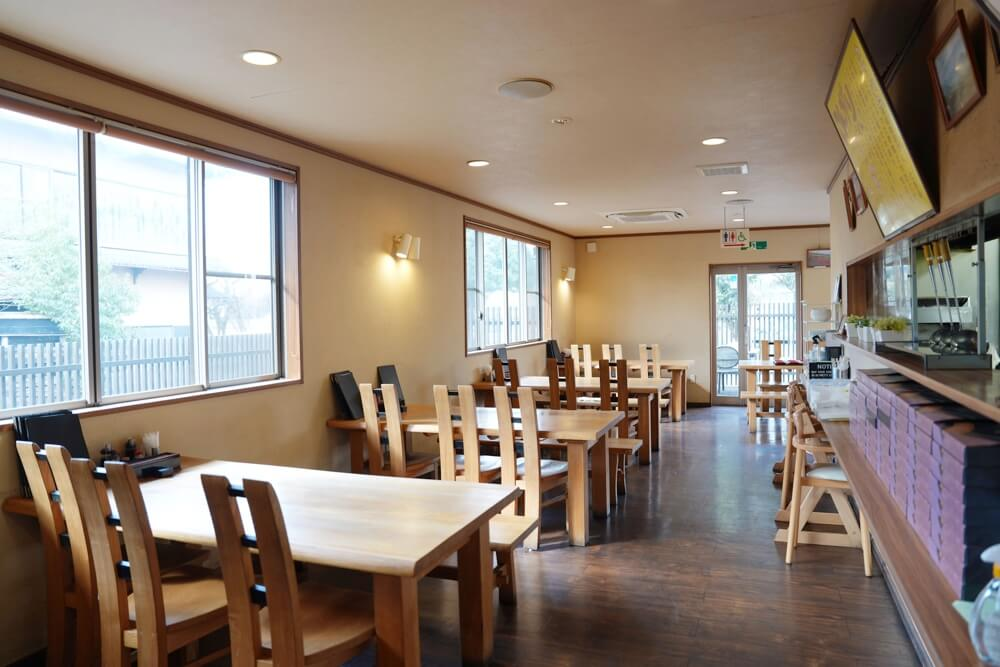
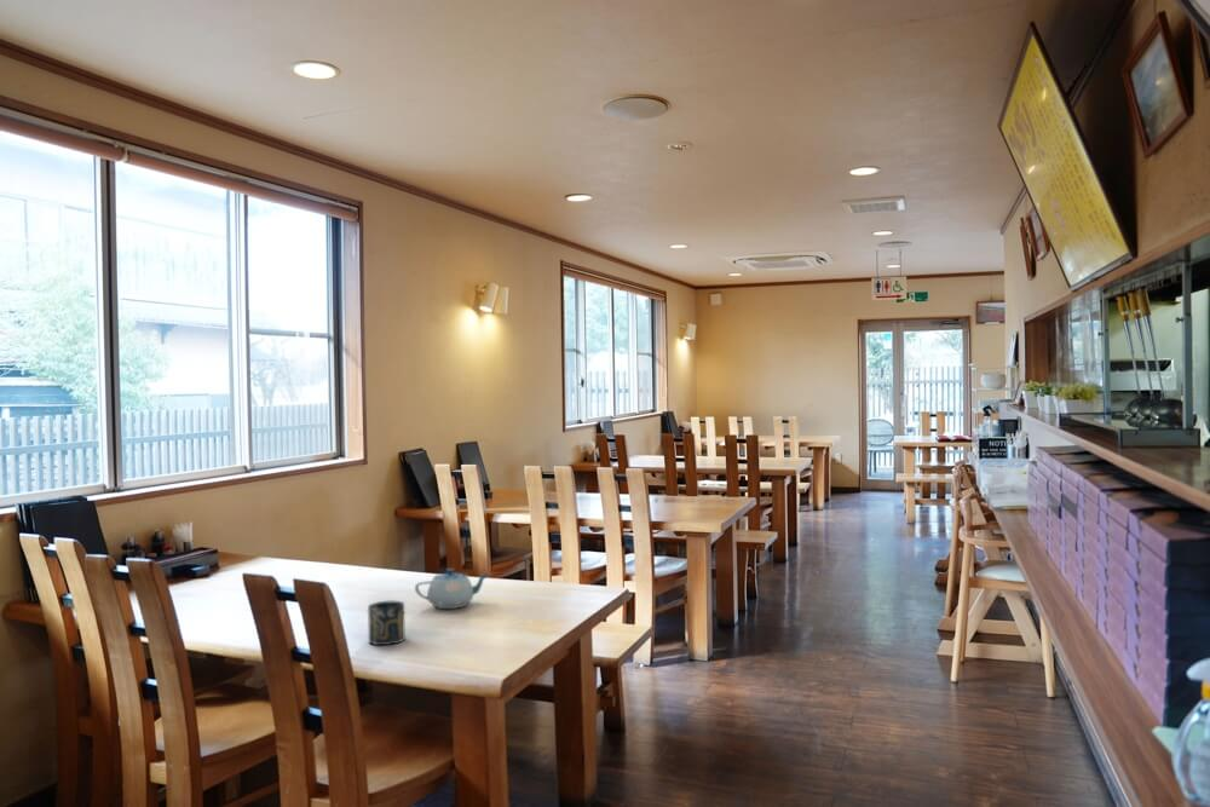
+ cup (386, 621)
+ chinaware (453, 587)
